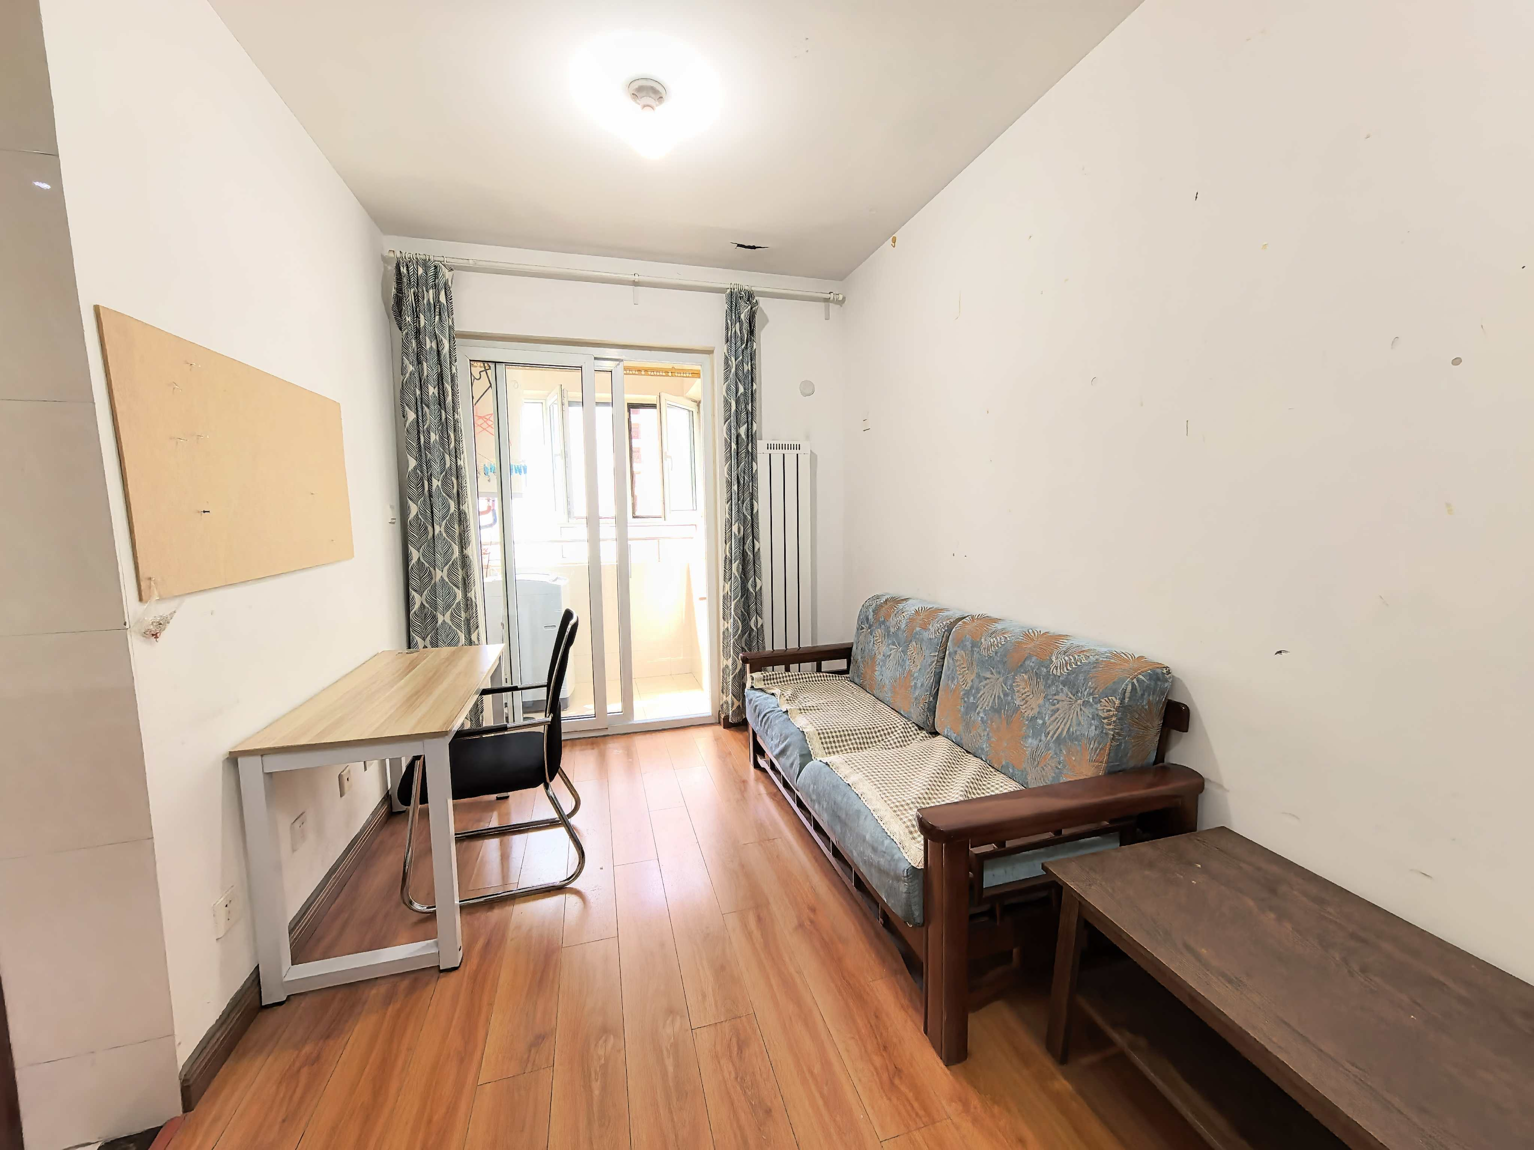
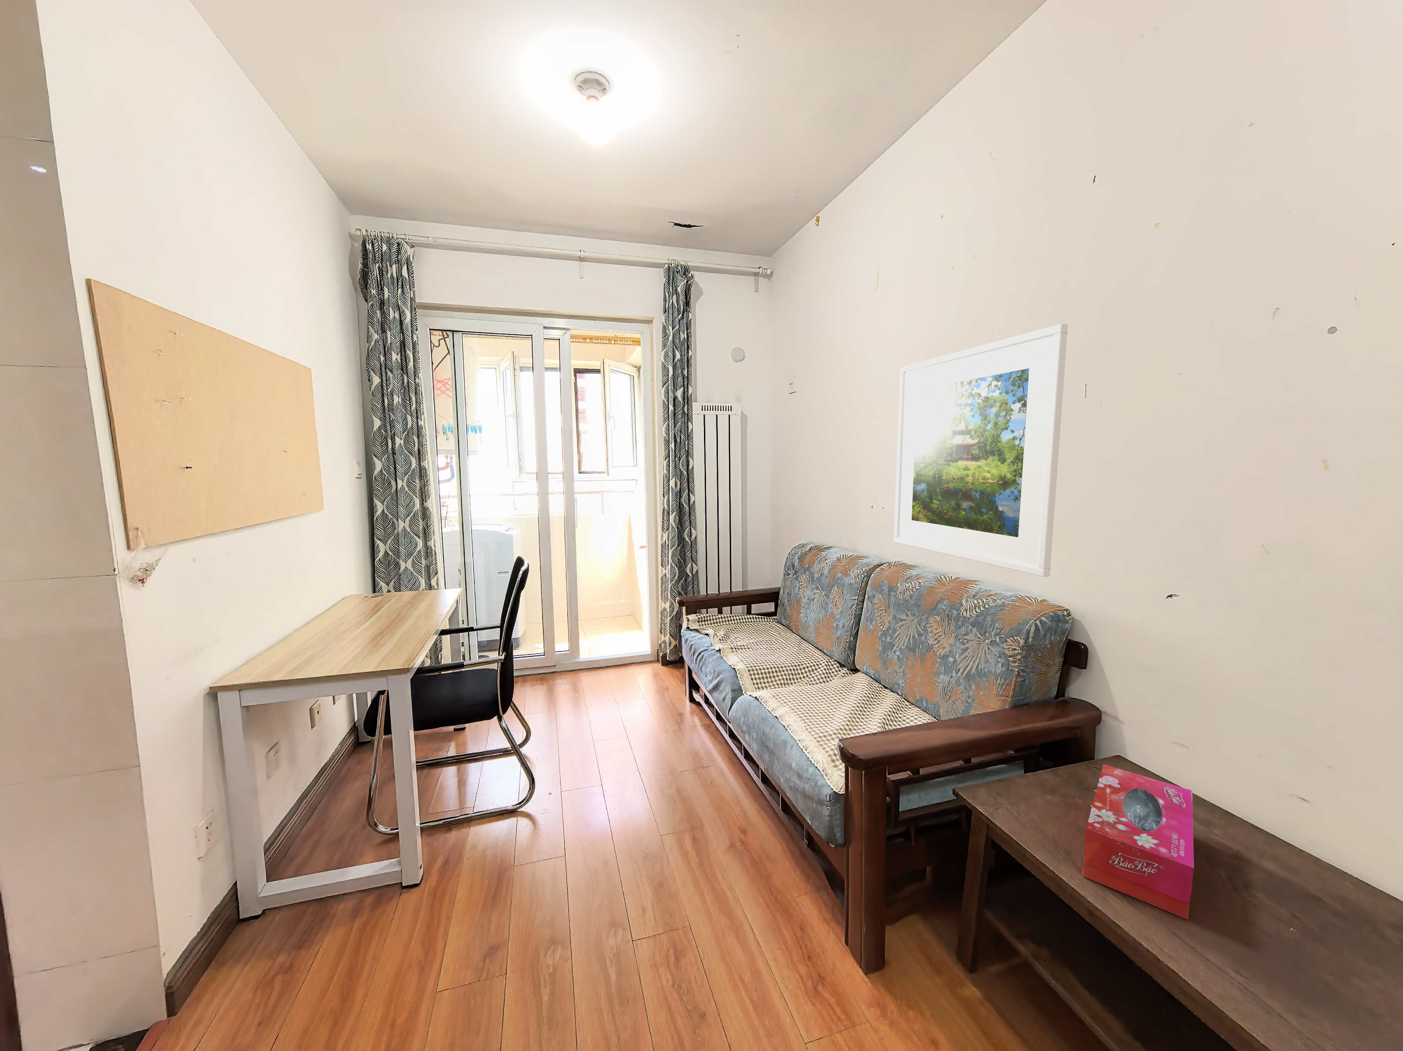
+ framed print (963, 455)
+ tissue box (1140, 831)
